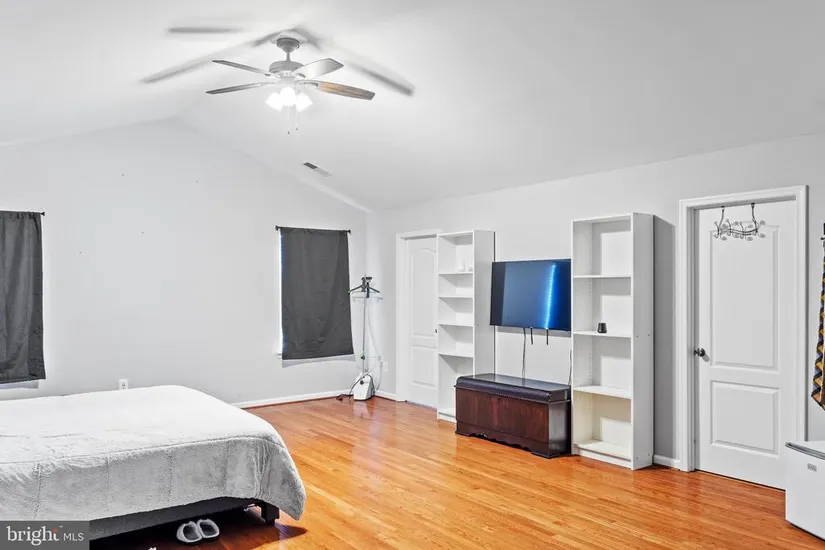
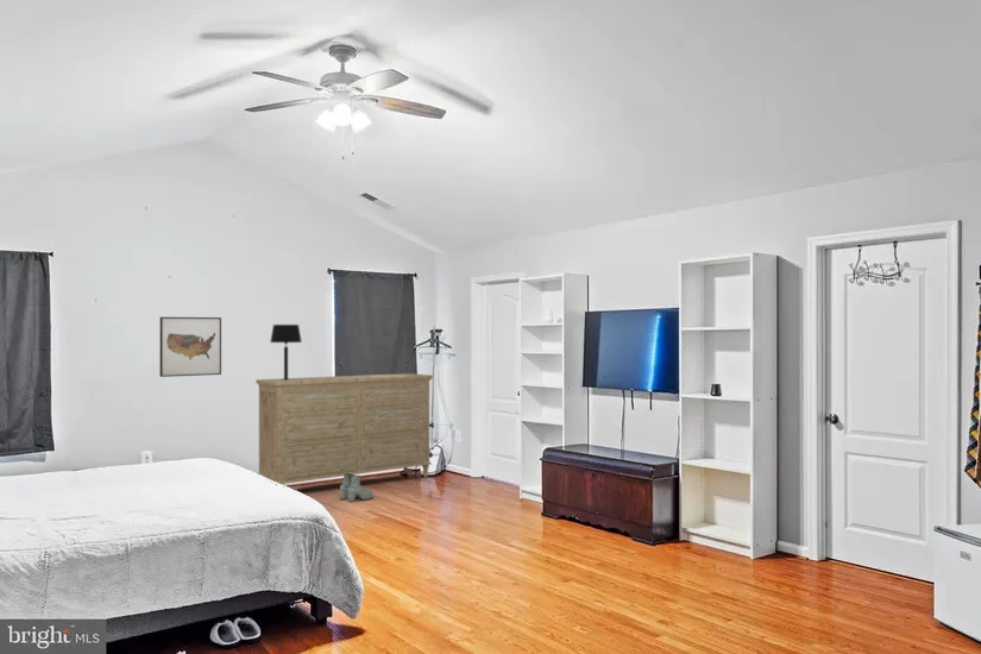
+ boots (356, 485)
+ wall art (190, 346)
+ dresser (348, 430)
+ table lamp (285, 352)
